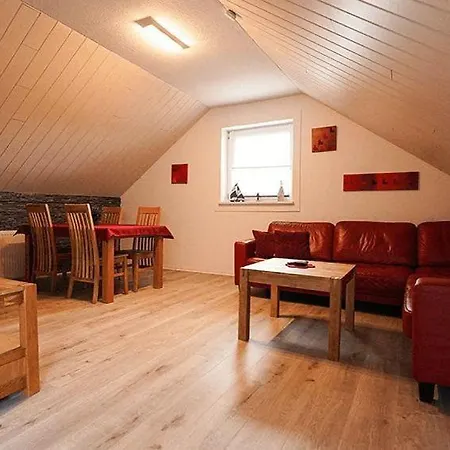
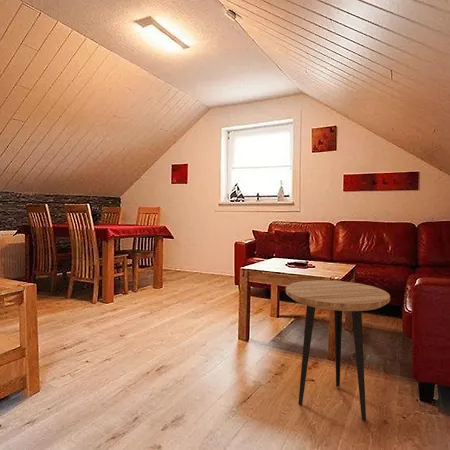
+ side table (335, 347)
